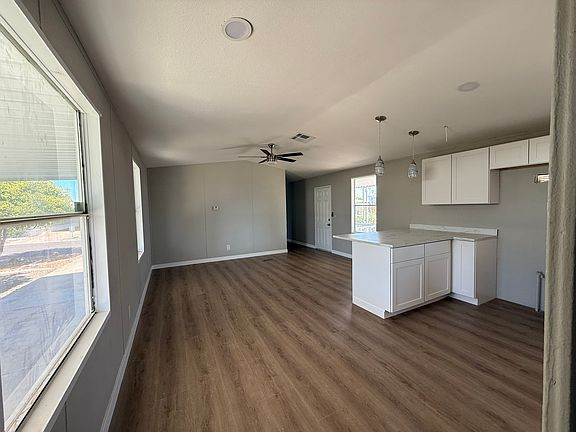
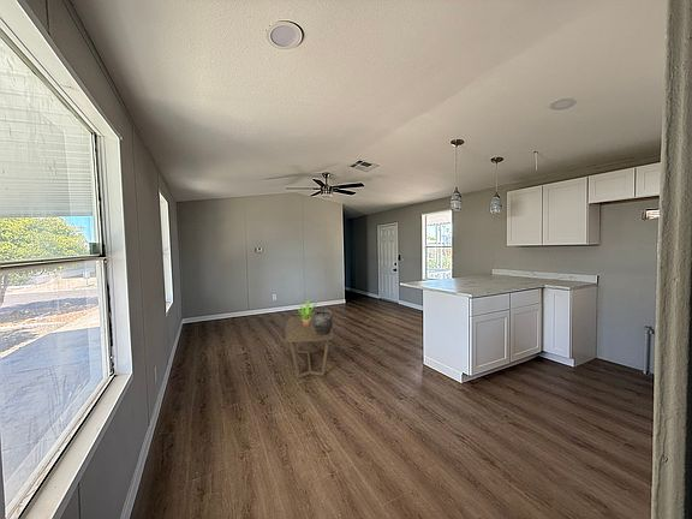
+ coffee table (309, 341)
+ potted plant (305, 312)
+ vessel (322, 320)
